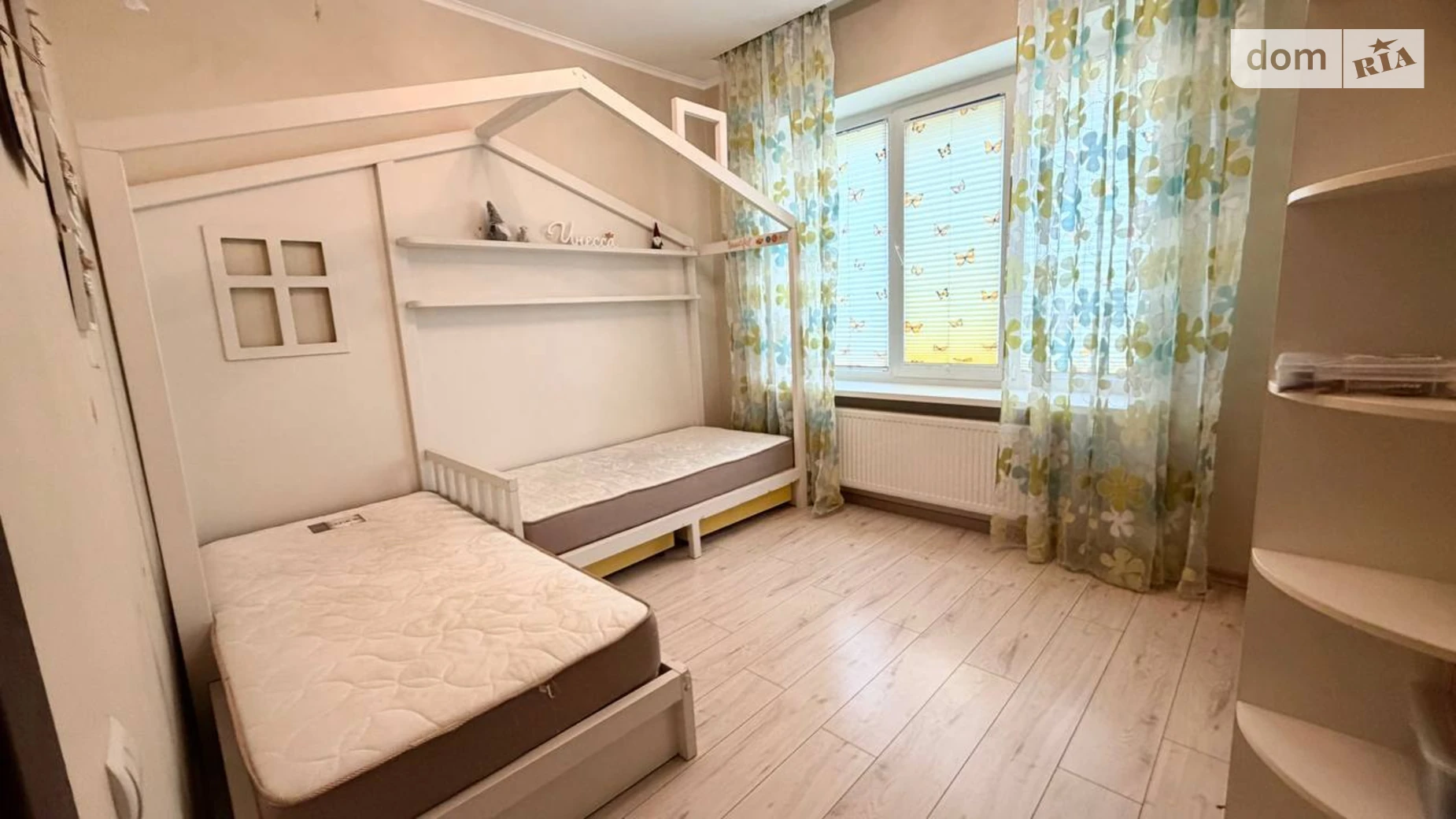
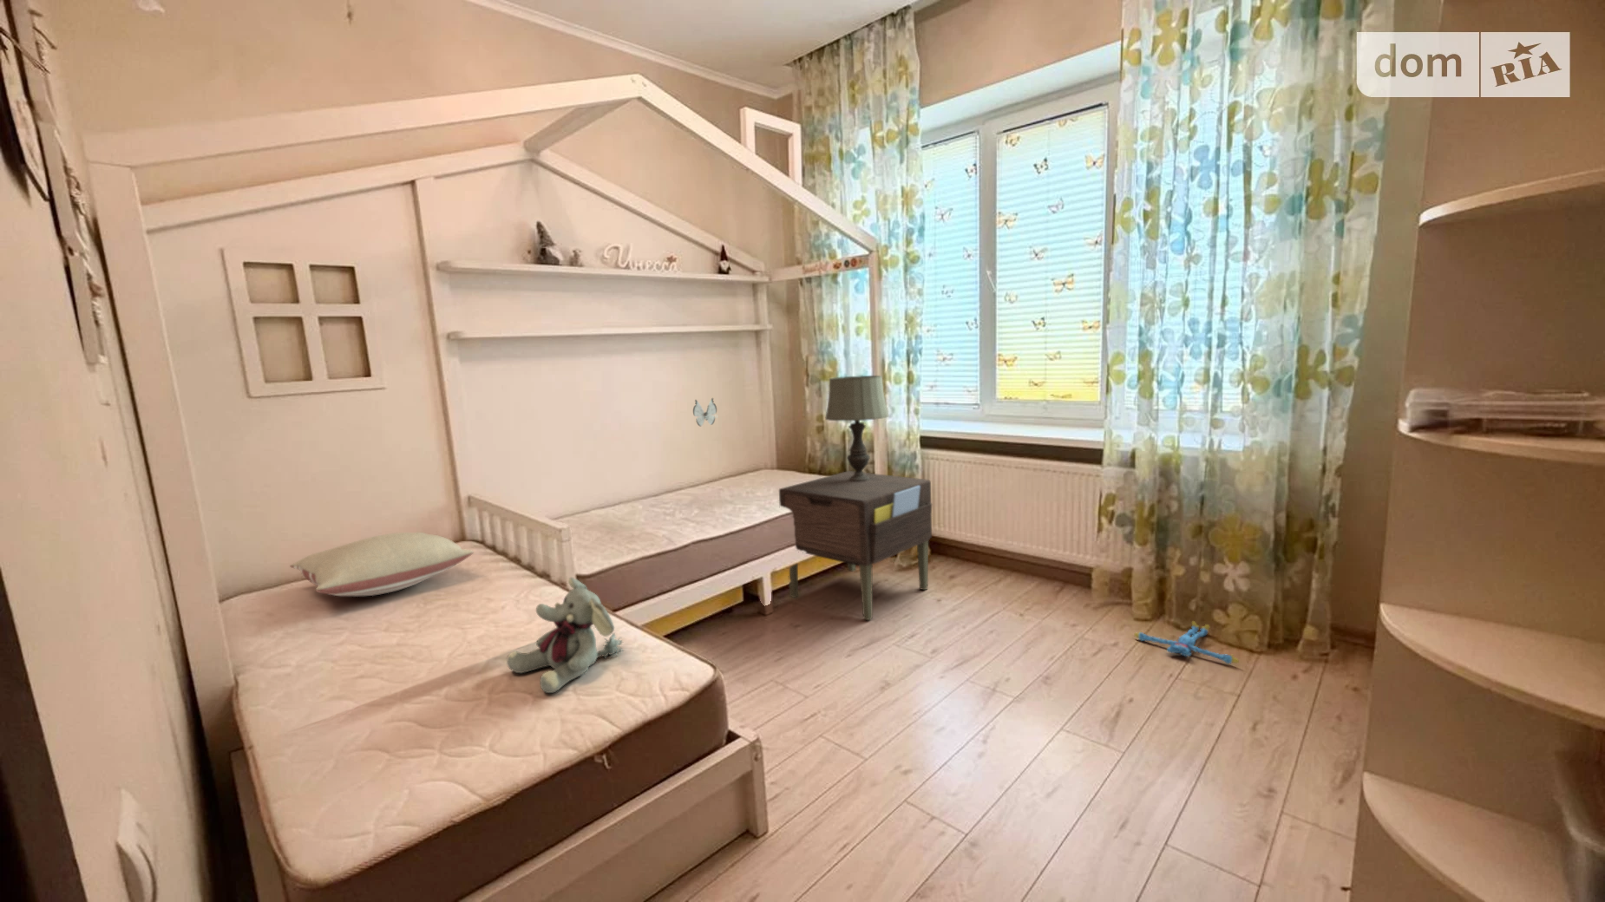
+ nightstand (860, 539)
+ pillow (381, 561)
+ plush elephant (571, 627)
+ plush toy (1189, 639)
+ decorative butterfly (707, 412)
+ table lamp (858, 428)
